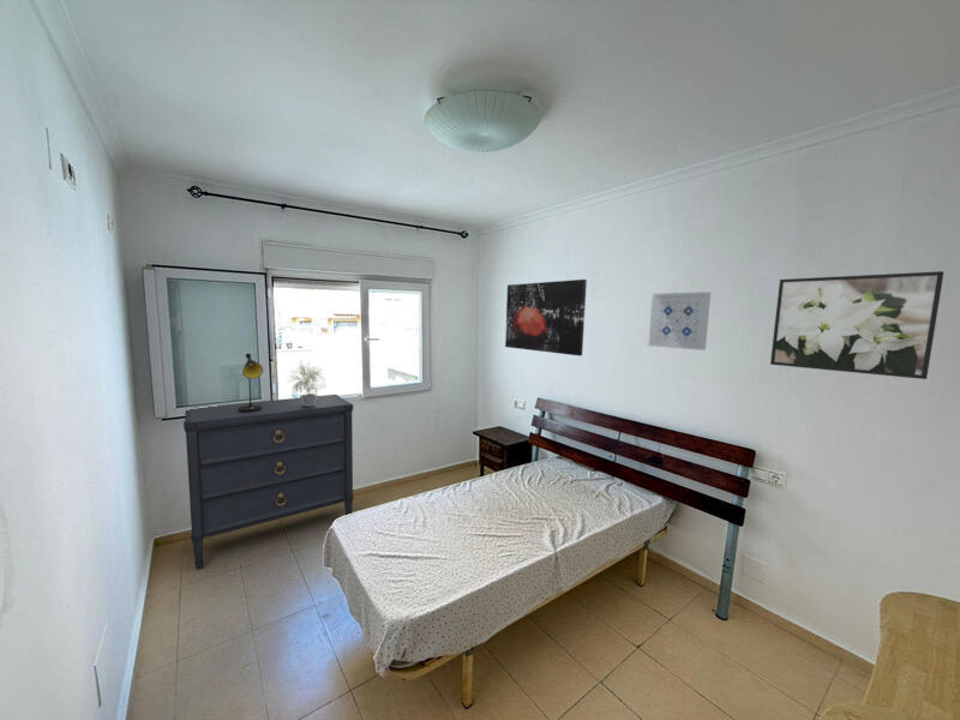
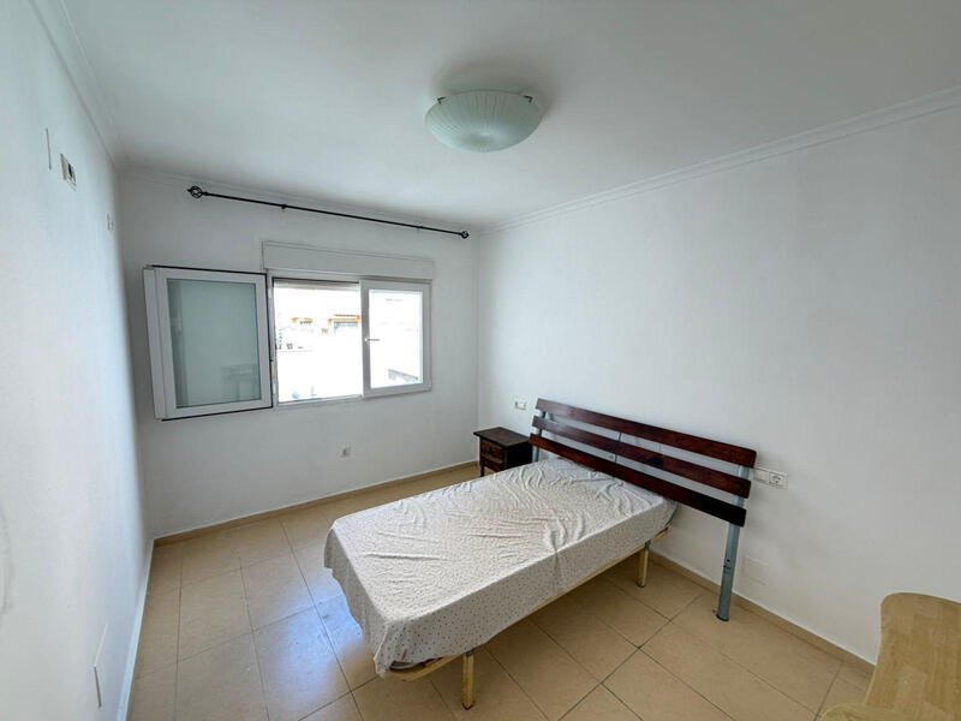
- dresser (275, 469)
- wall art (541, 317)
- wall art (677, 320)
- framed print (845, 324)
- potted plant (307, 383)
- table lamp (250, 382)
